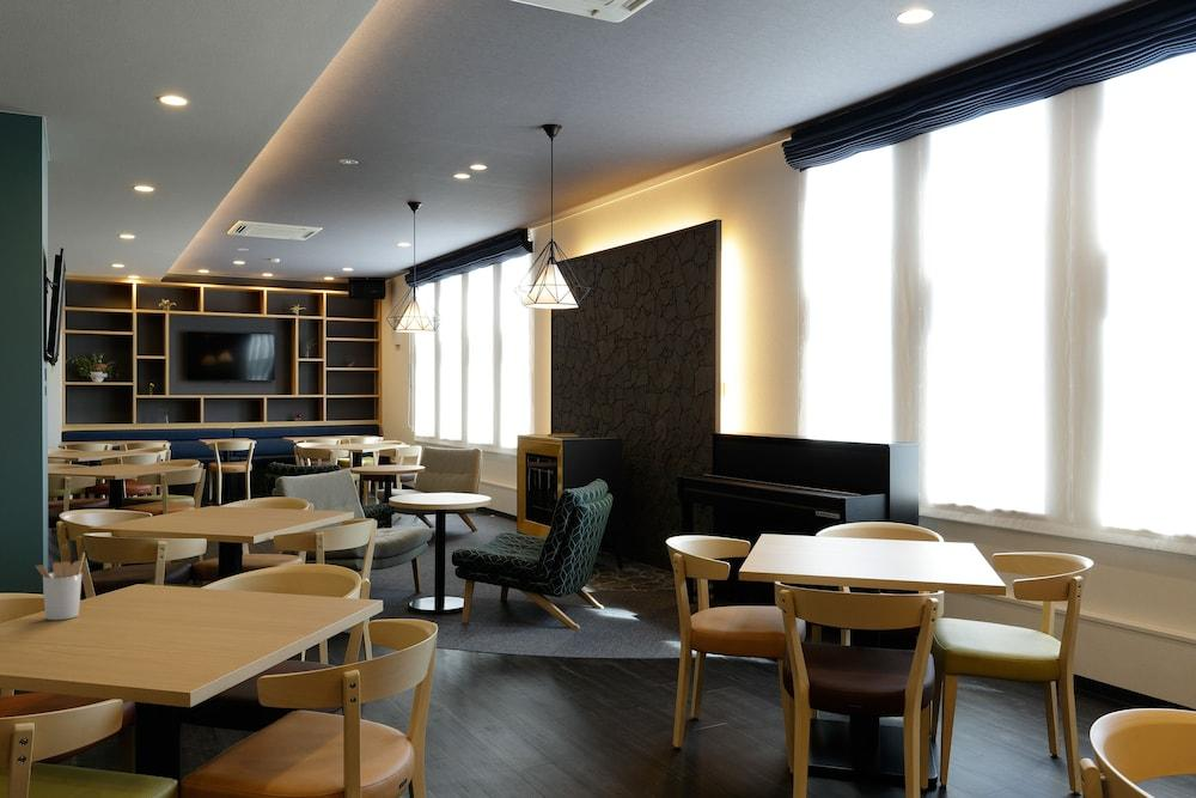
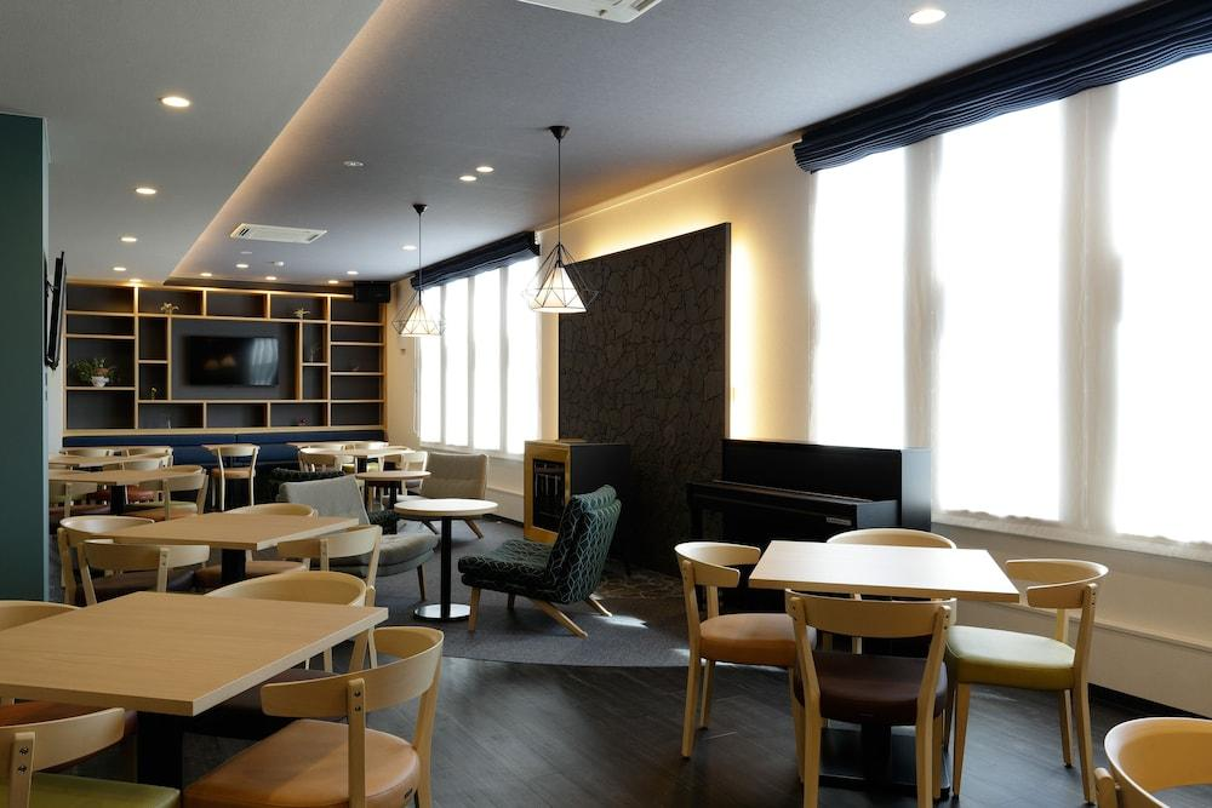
- utensil holder (63, 586)
